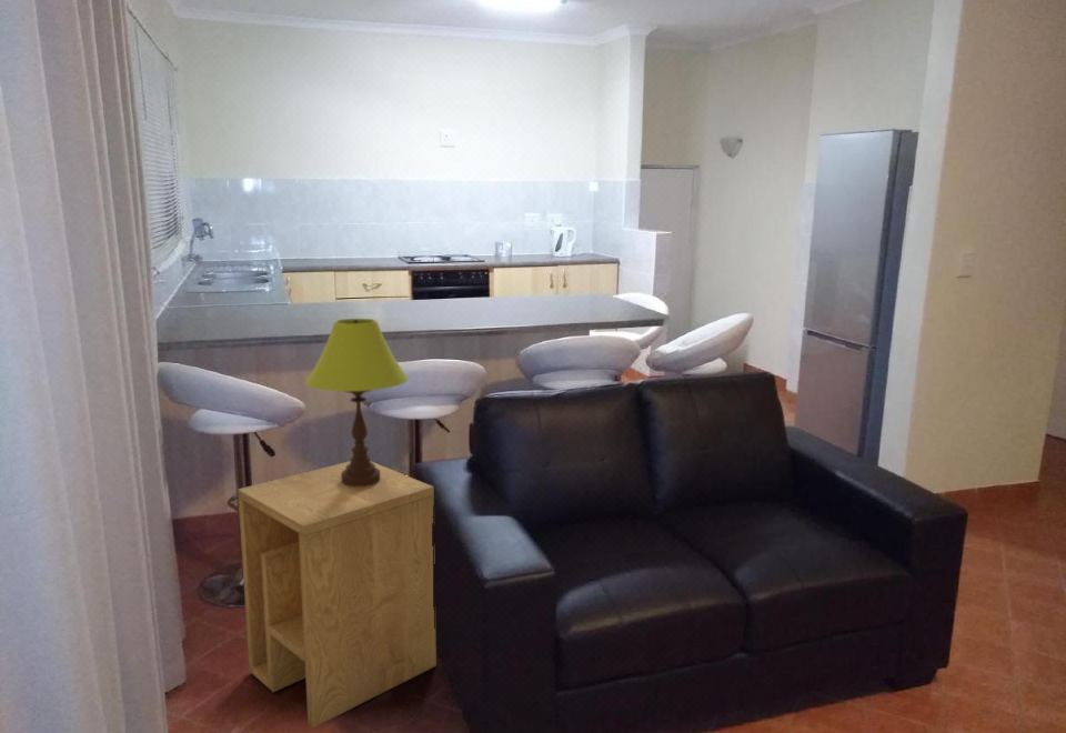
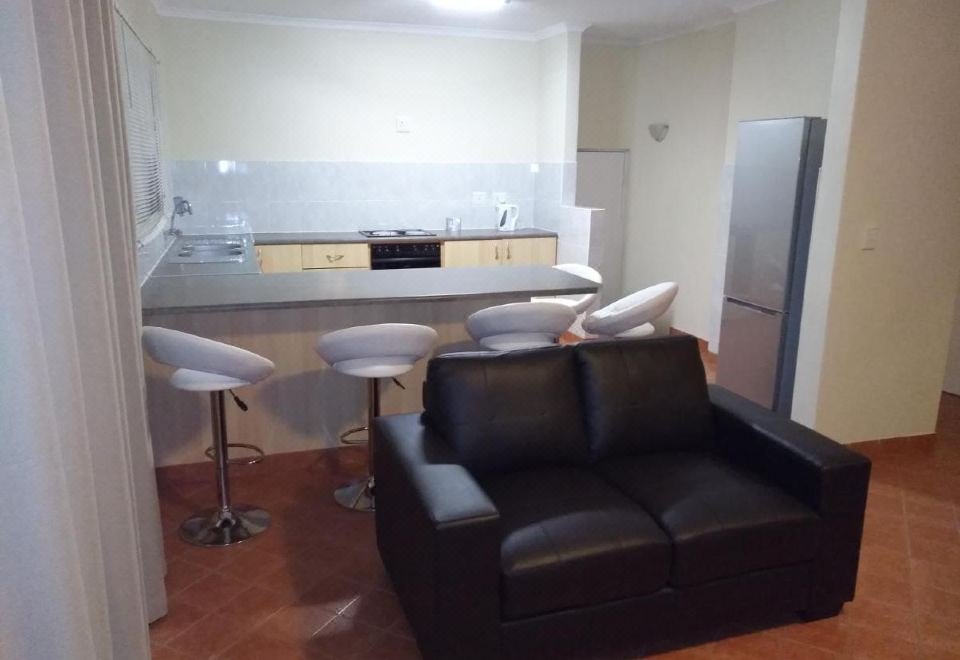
- side table (340, 580)
- table lamp (358, 401)
